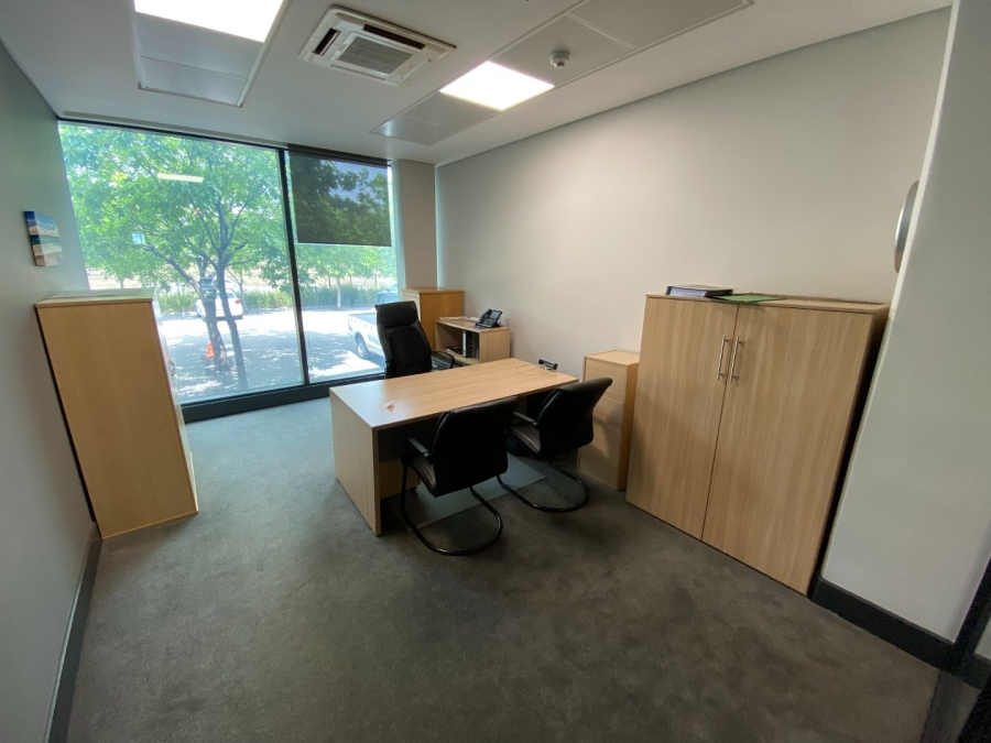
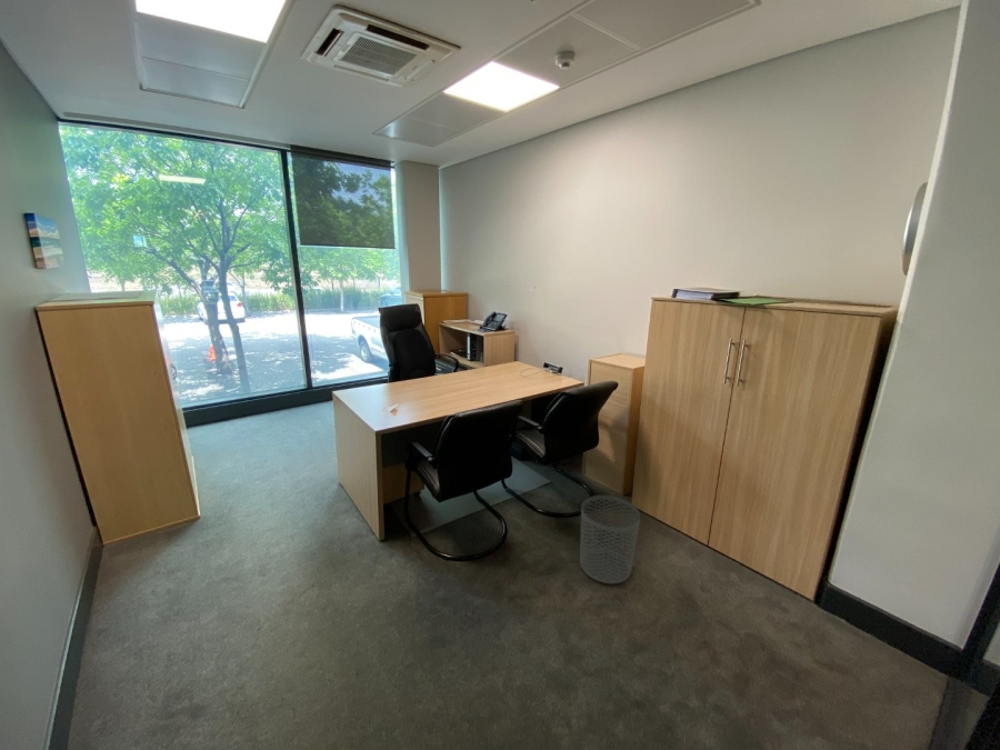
+ waste bin (607, 539)
